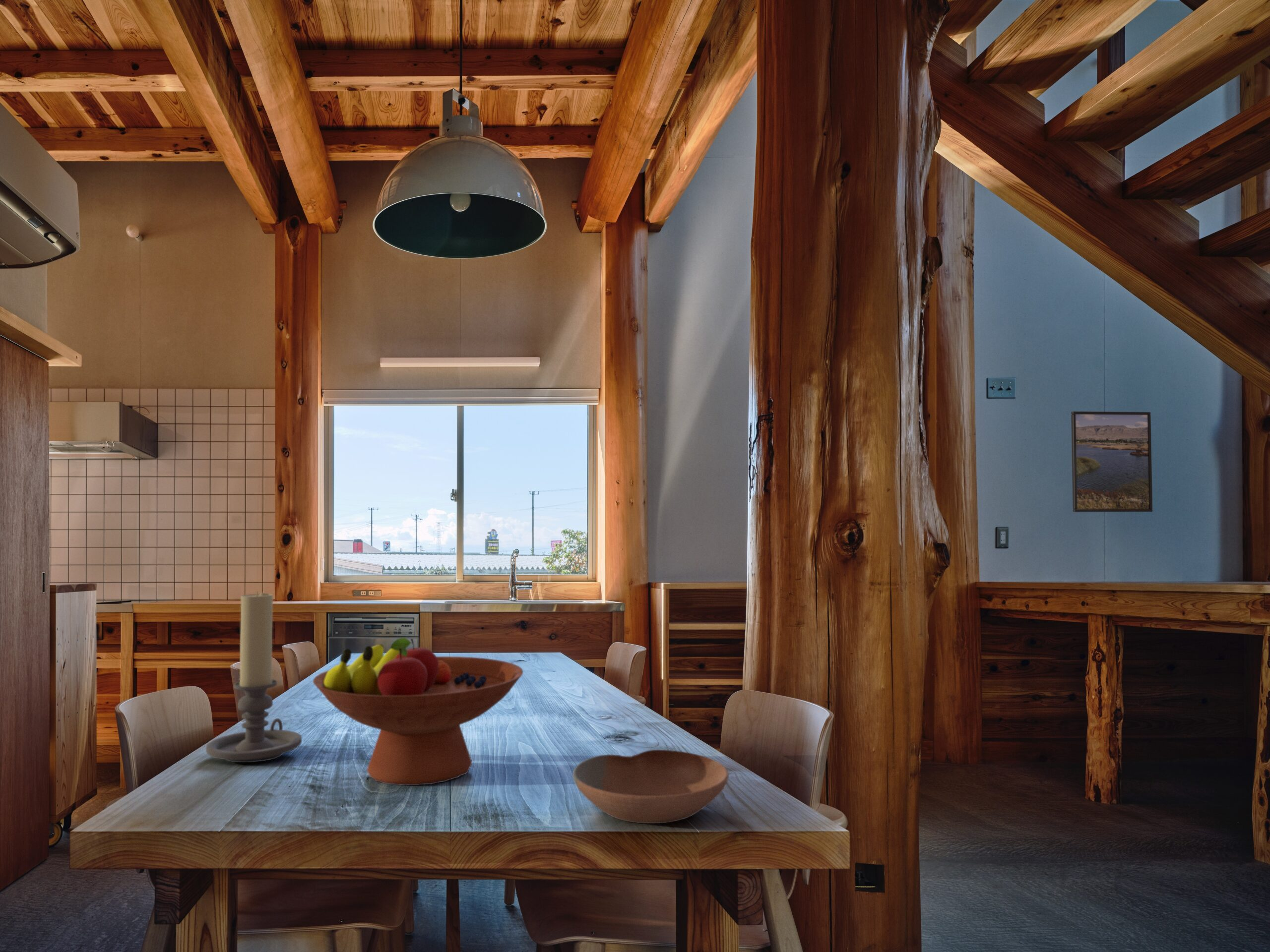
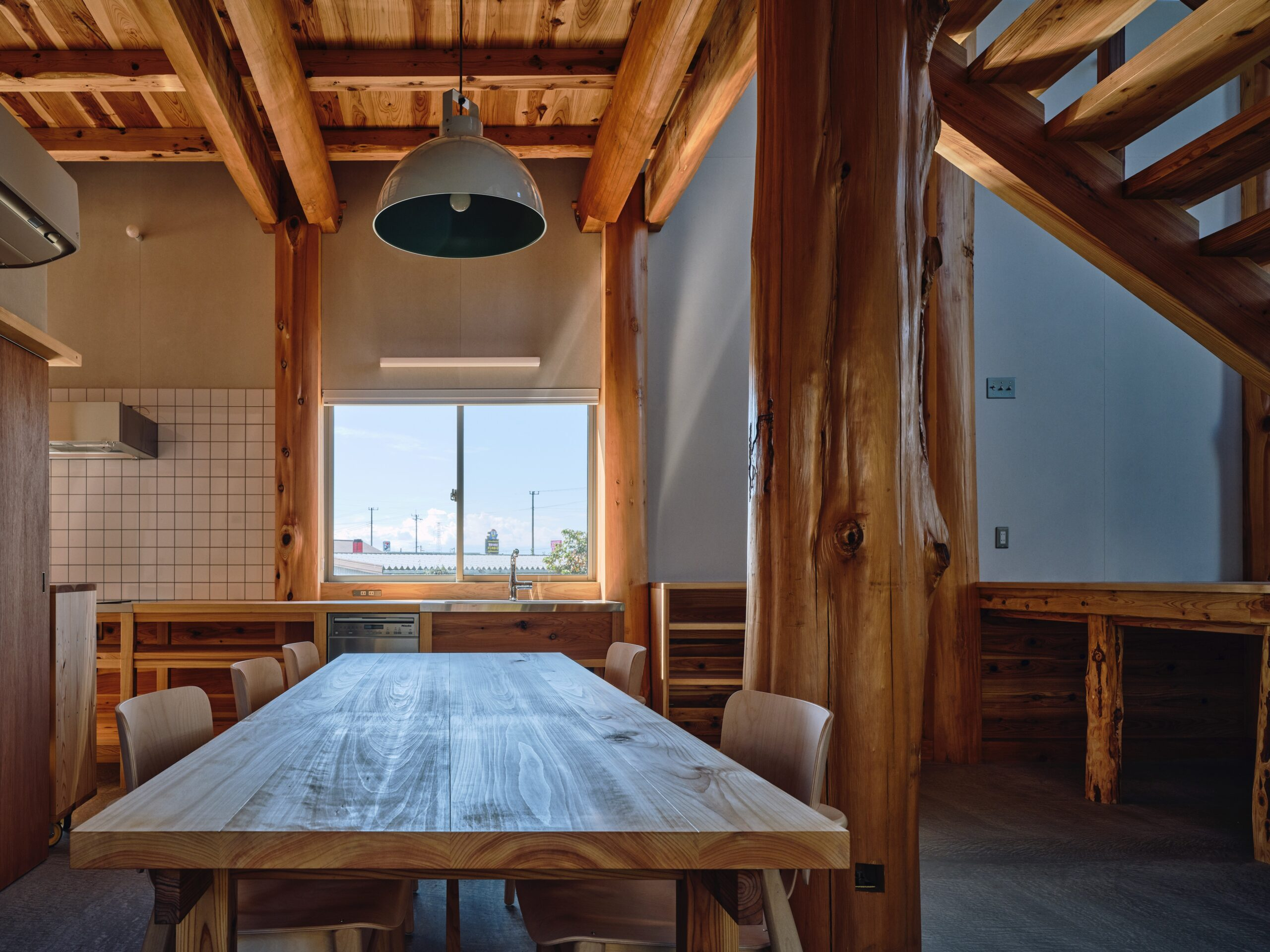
- candle holder (260, 671)
- fruit bowl (421, 704)
- bowl (650, 789)
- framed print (1112, 462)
